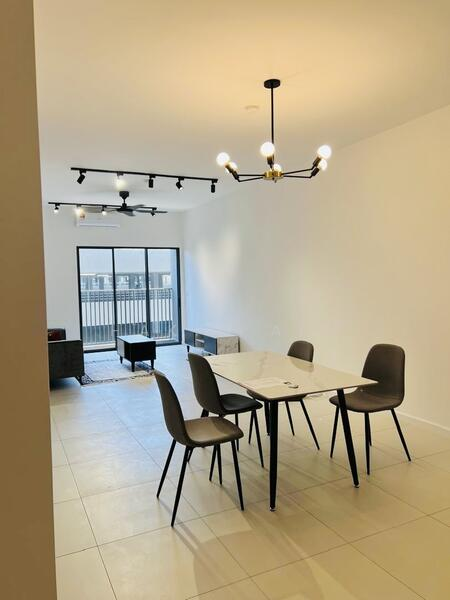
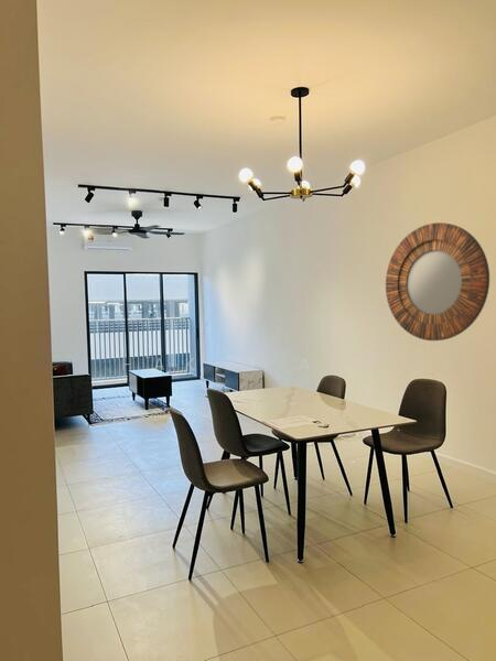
+ home mirror (432, 282)
